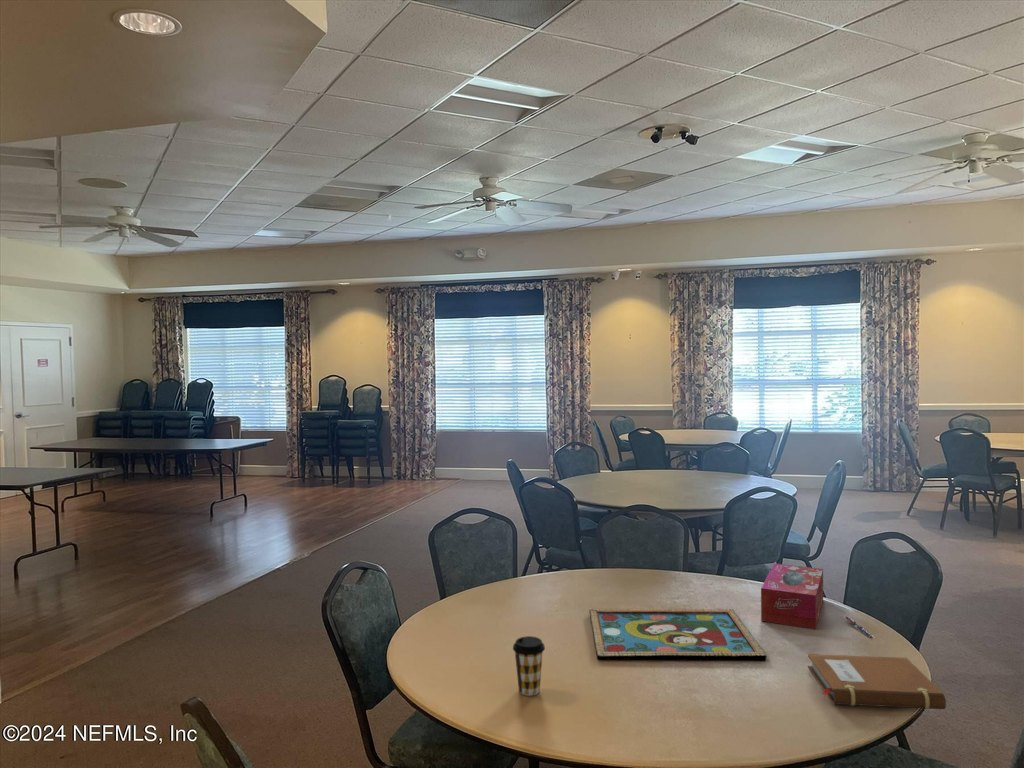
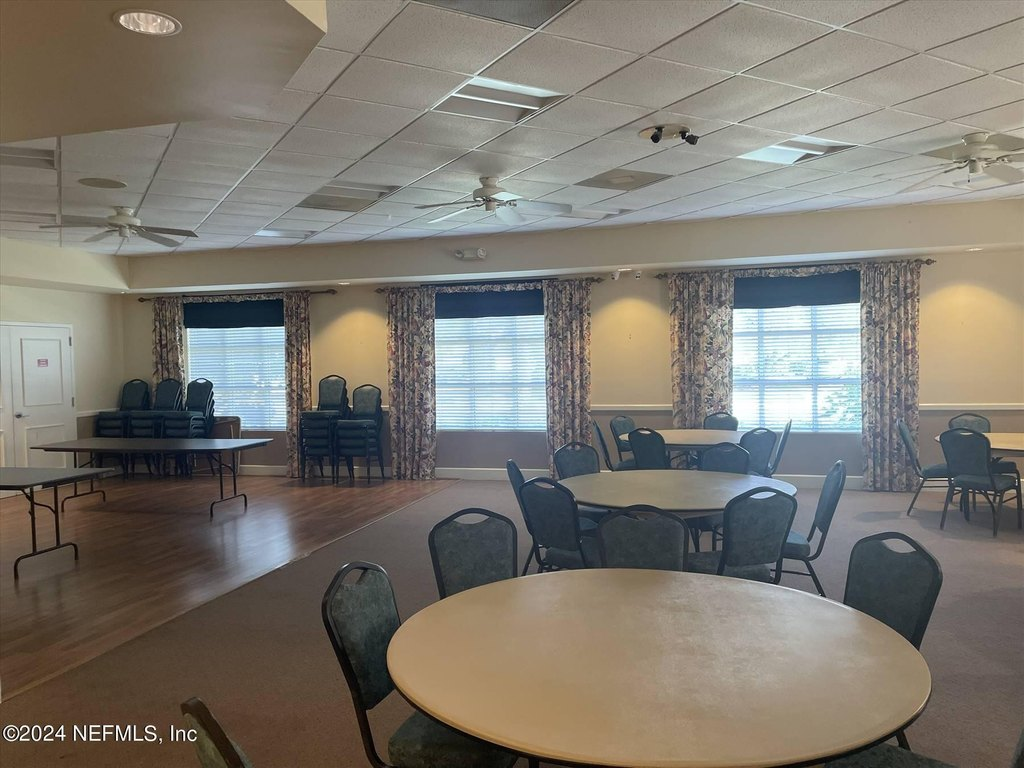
- tissue box (793, 593)
- coffee cup (529, 666)
- pen (858, 625)
- notebook (869, 680)
- framed painting (670, 632)
